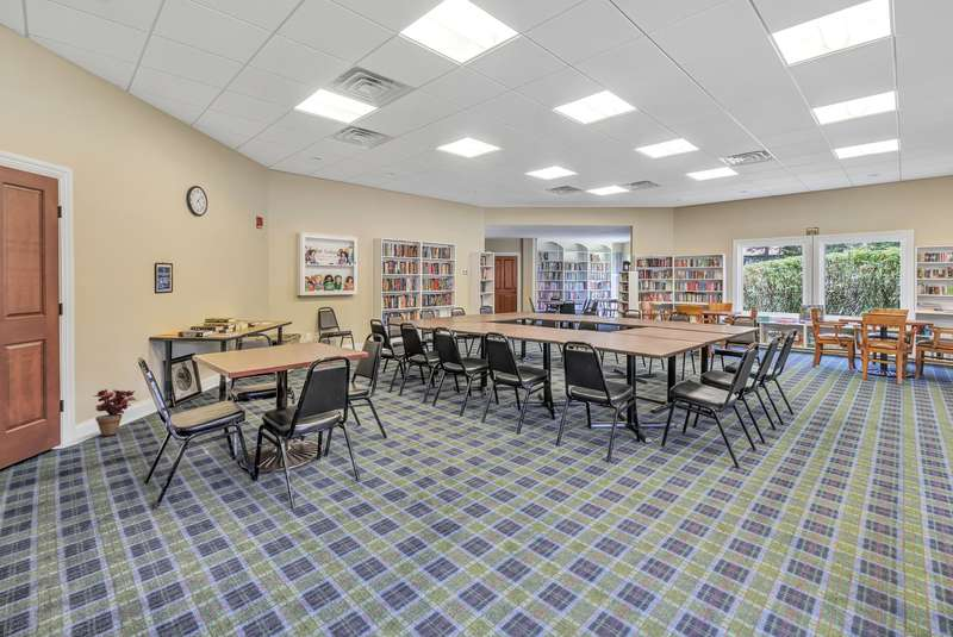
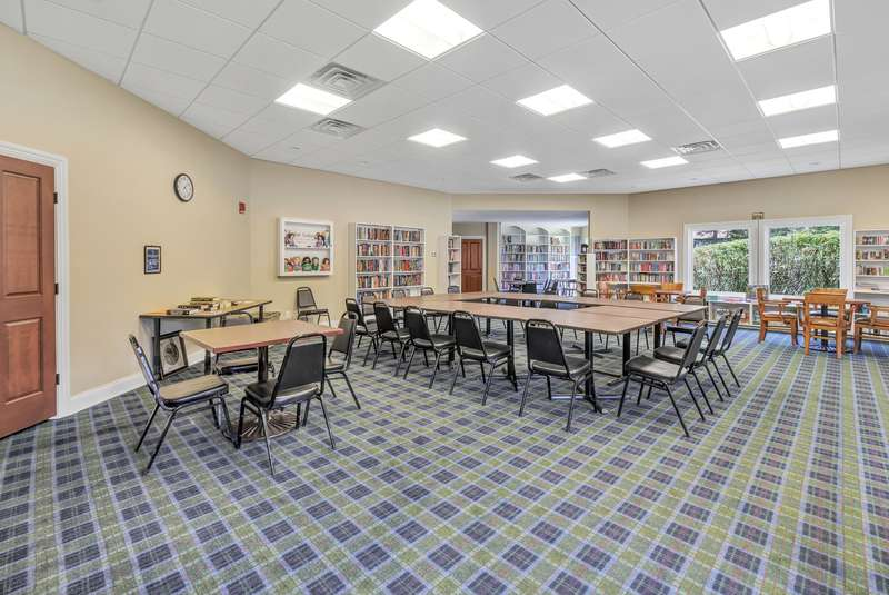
- potted plant (113, 411)
